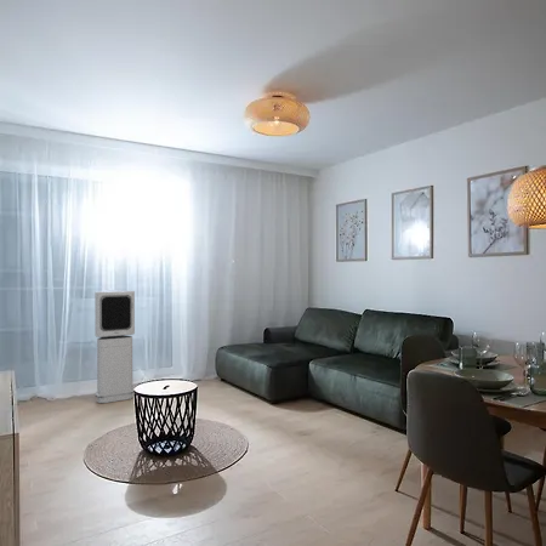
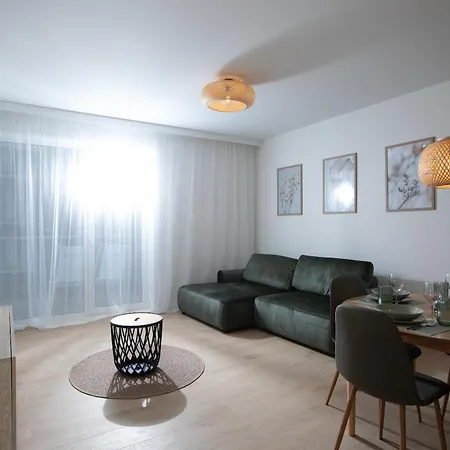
- air purifier (112, 343)
